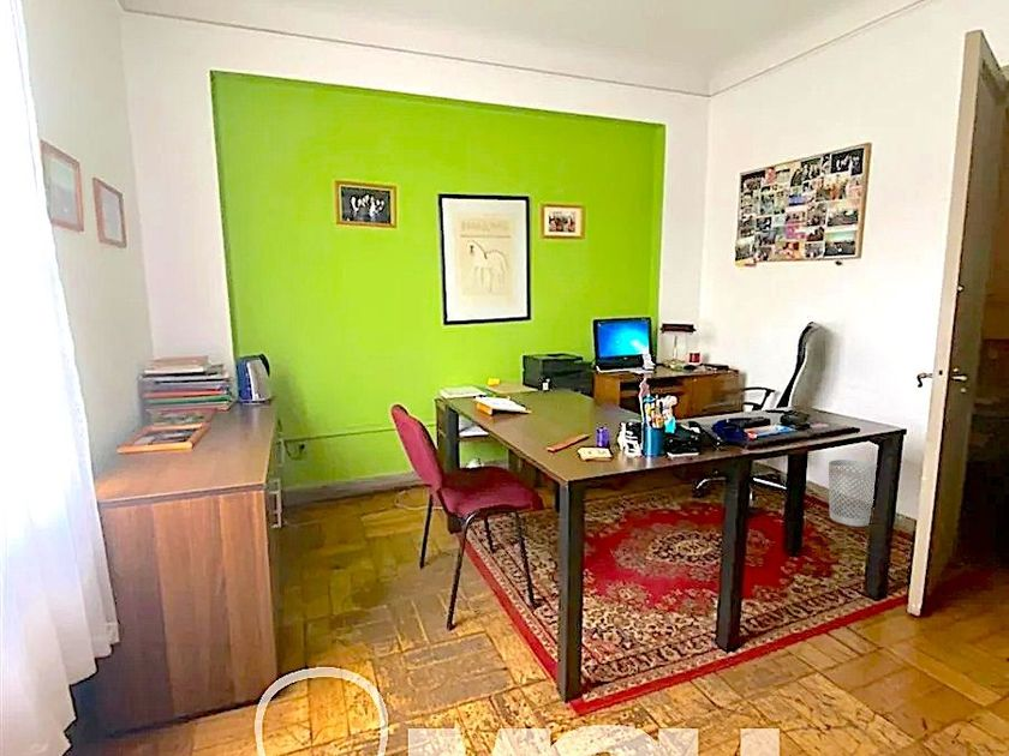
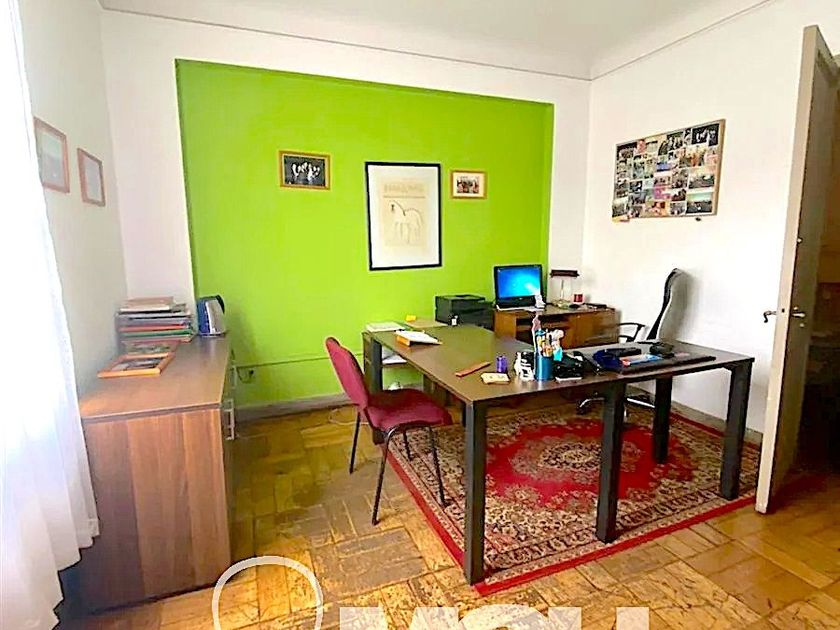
- wastebasket (852, 493)
